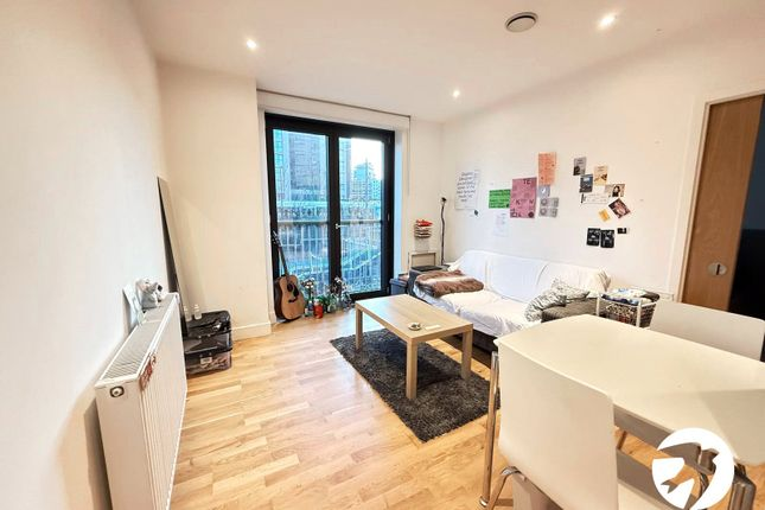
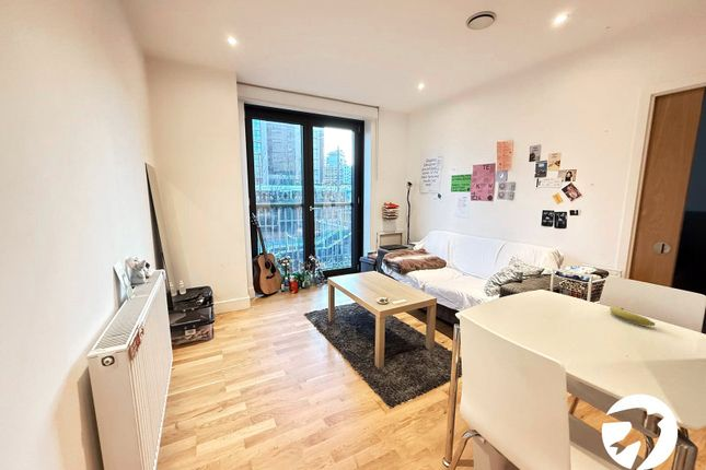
+ fruit (627, 313)
